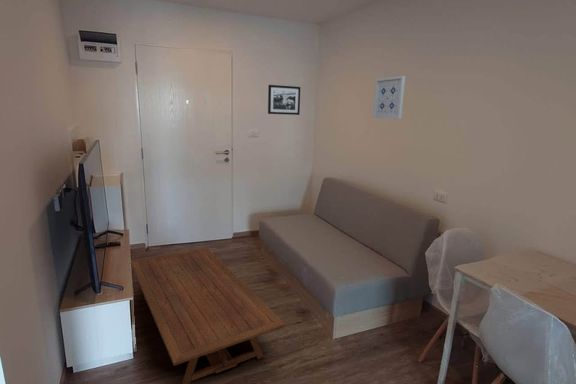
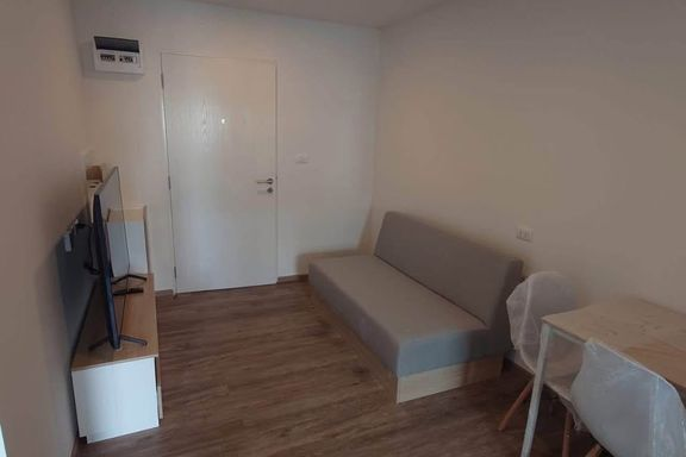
- coffee table (195, 306)
- picture frame (284, 100)
- wall art (388, 98)
